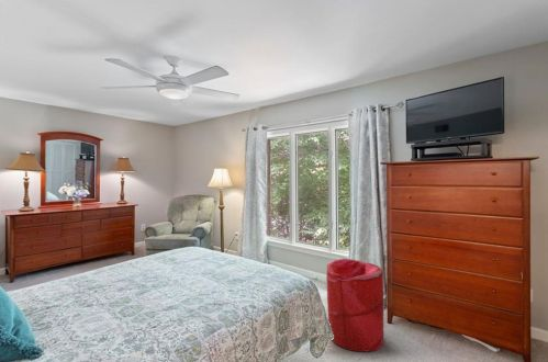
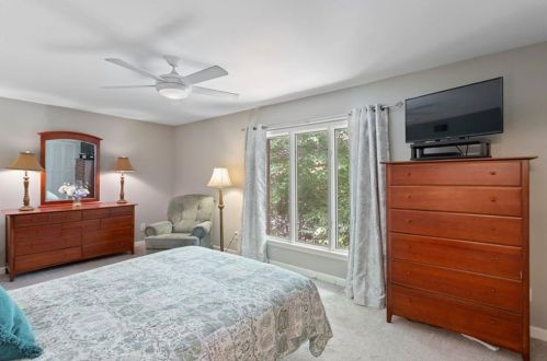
- laundry hamper (354, 301)
